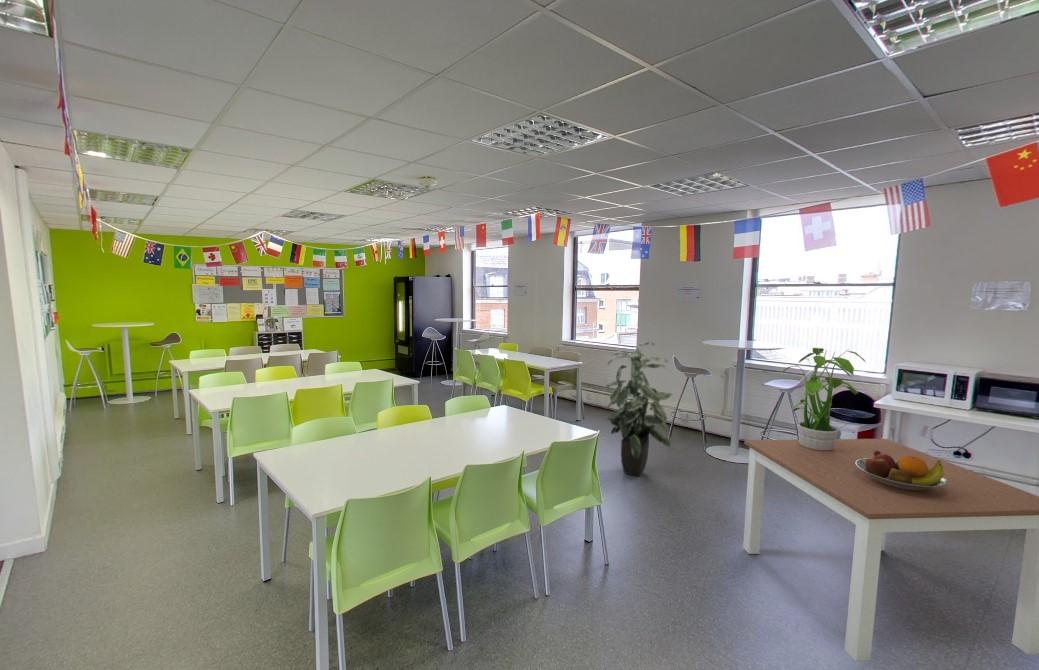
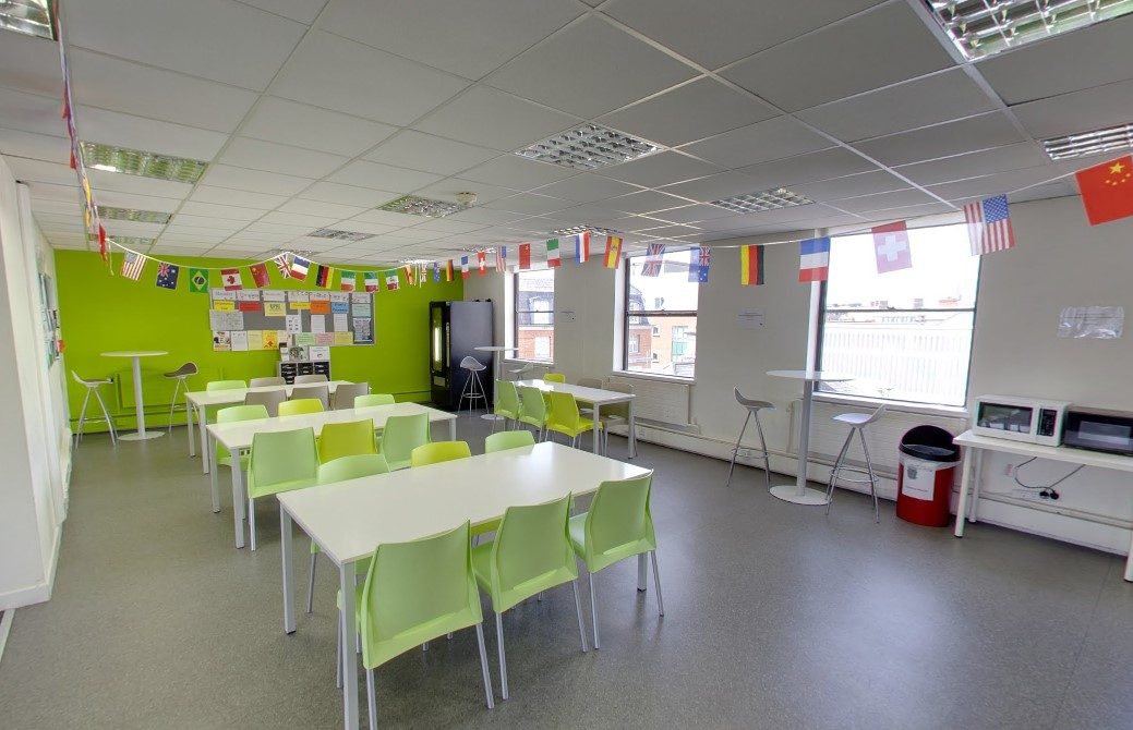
- dining table (873, 531)
- indoor plant (639, 410)
- potted plant (827, 399)
- fruit bowl (899, 468)
